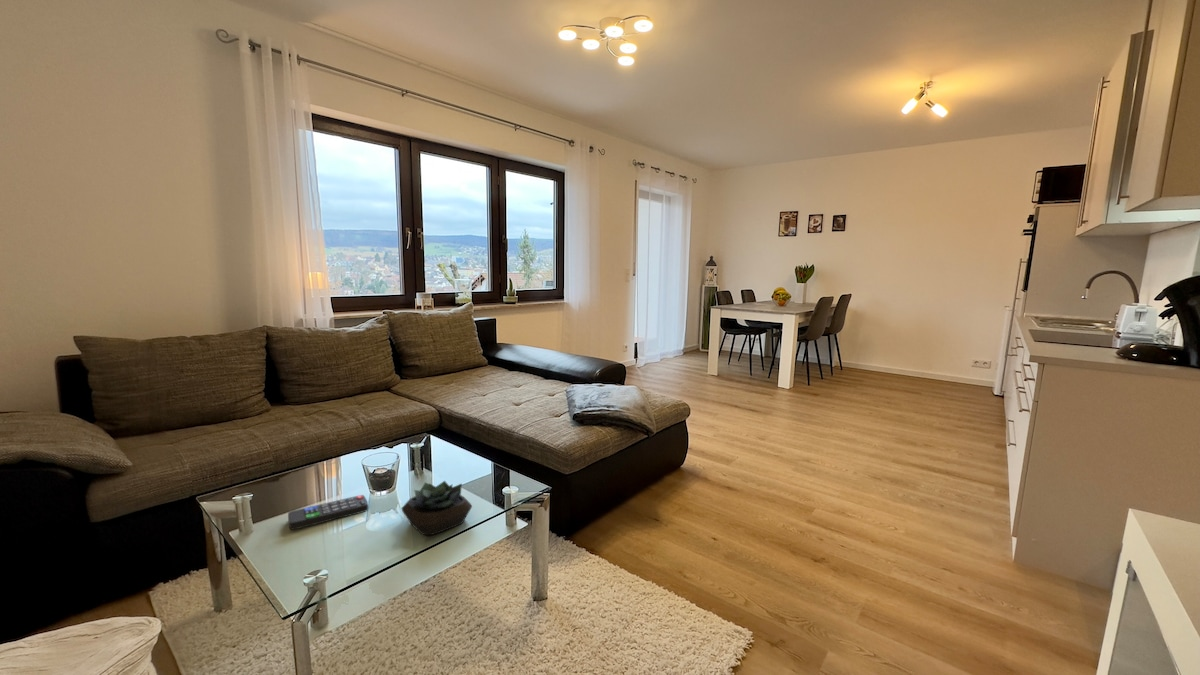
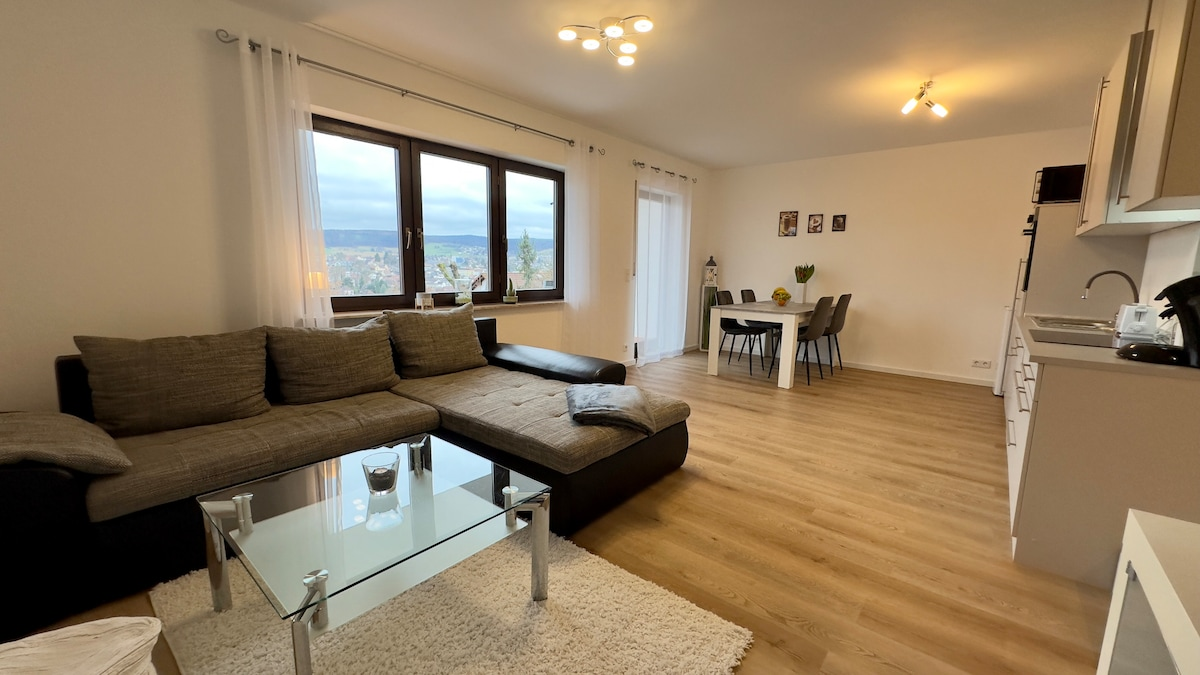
- remote control (329, 510)
- succulent plant (437, 504)
